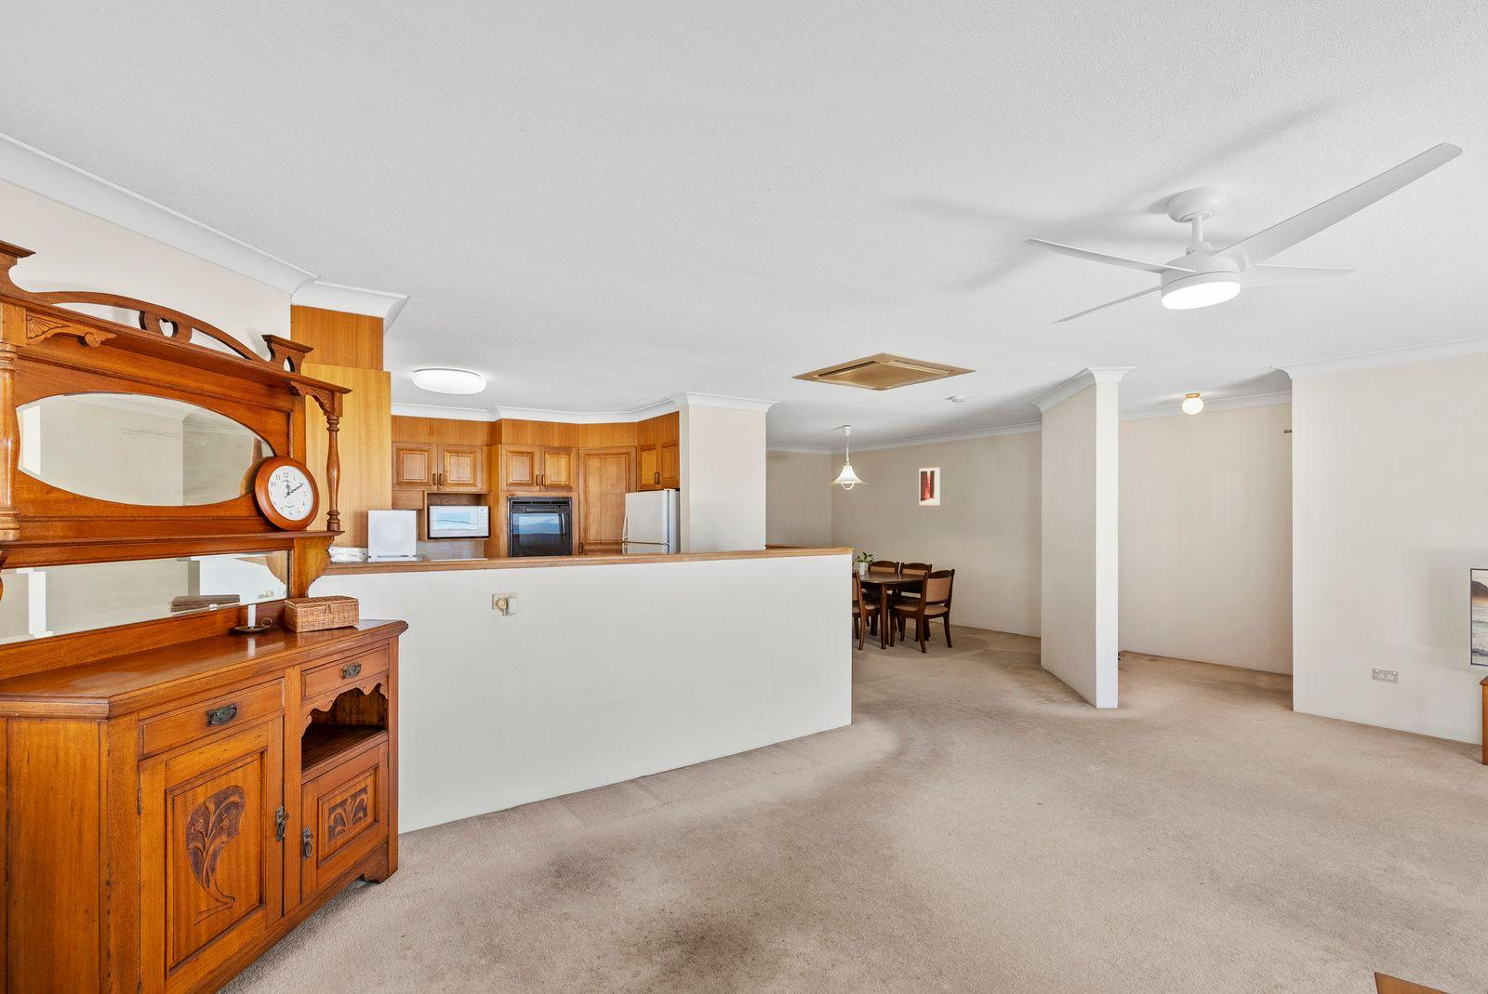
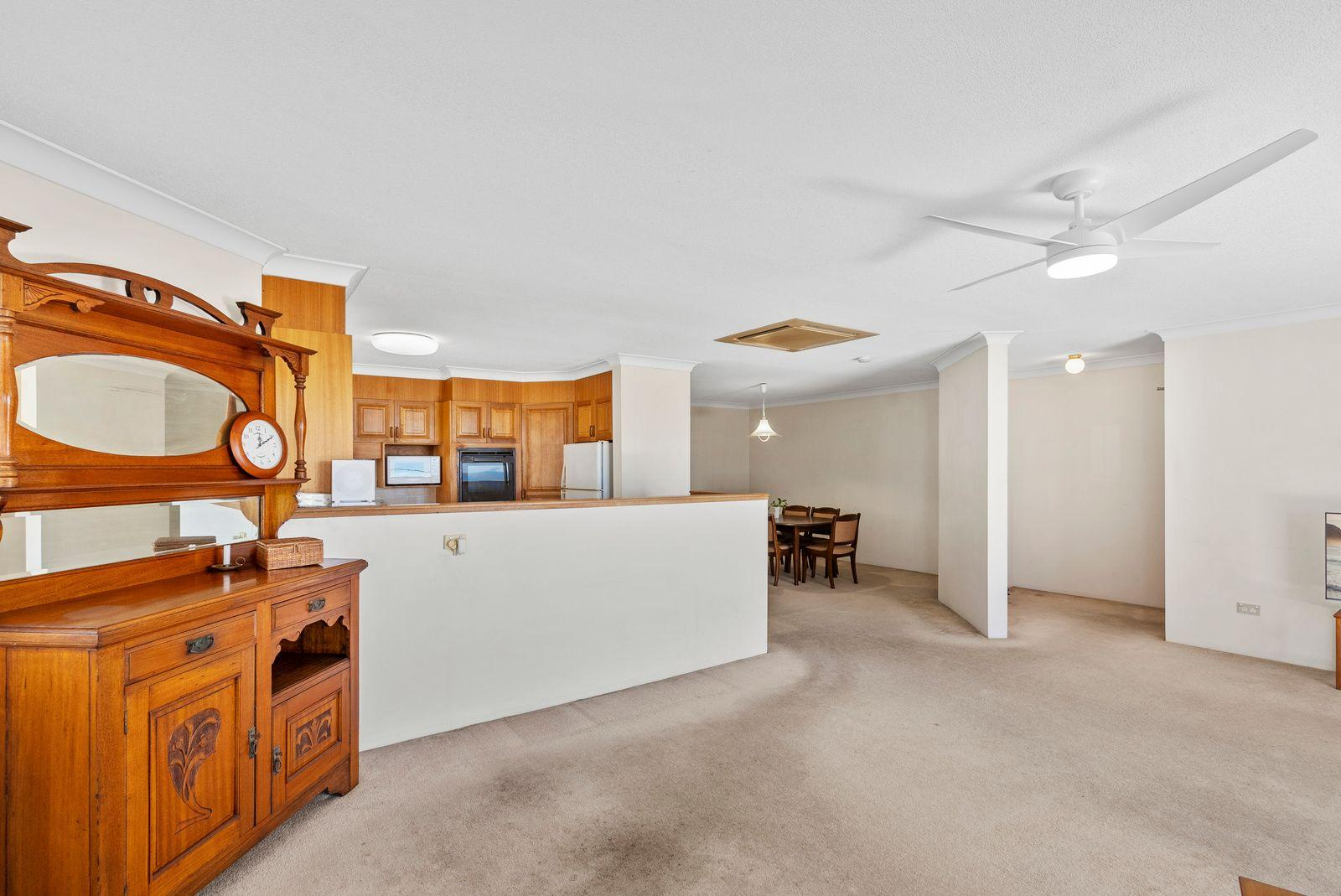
- wall art (929, 486)
